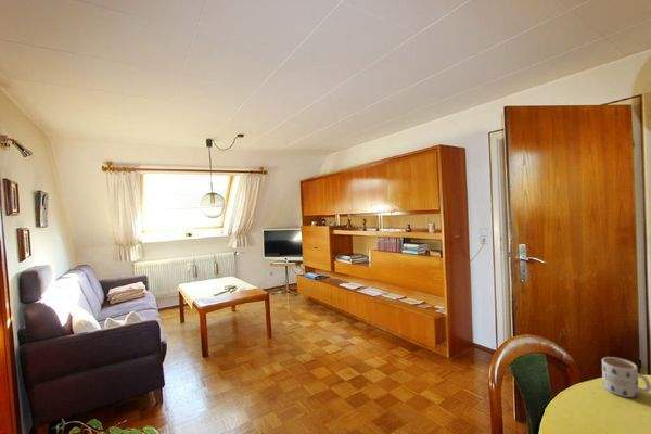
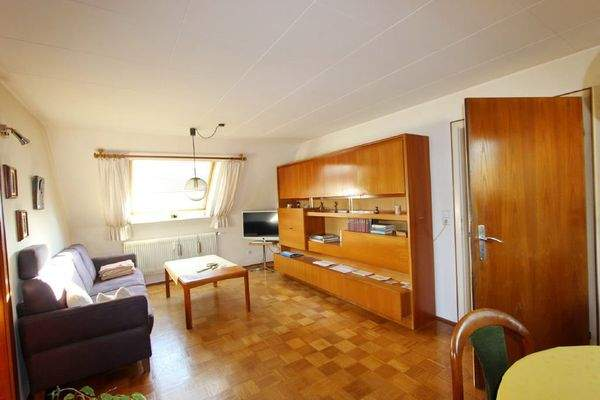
- mug (626, 379)
